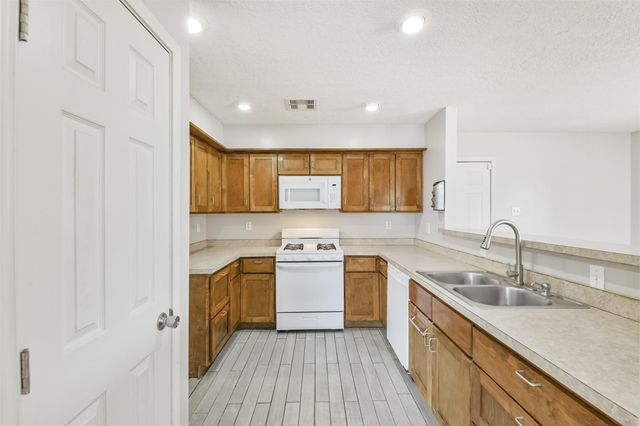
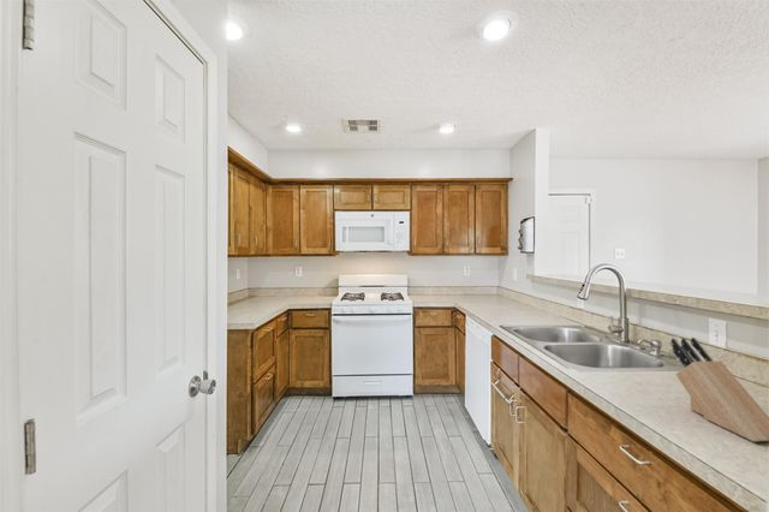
+ knife block (717, 382)
